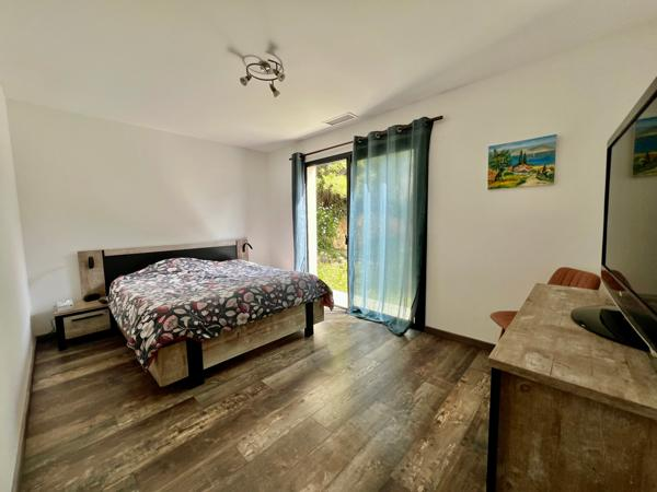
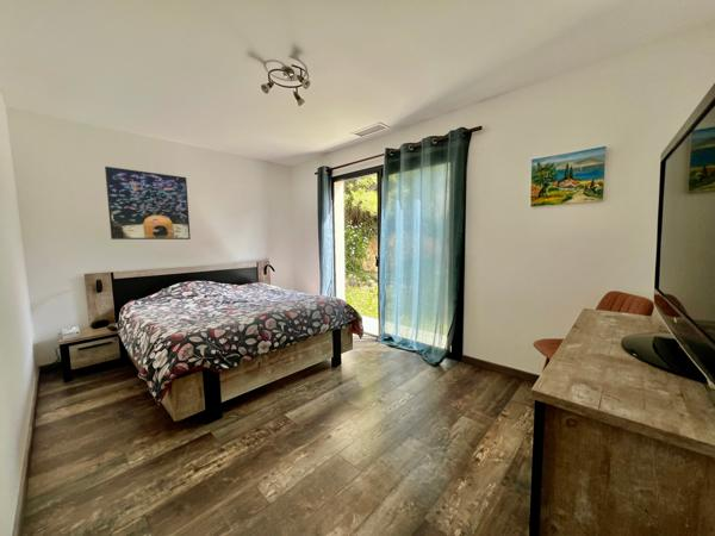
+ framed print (151, 206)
